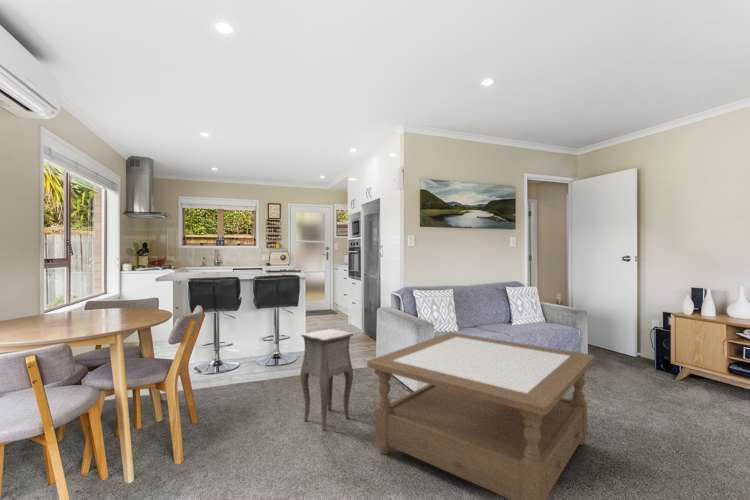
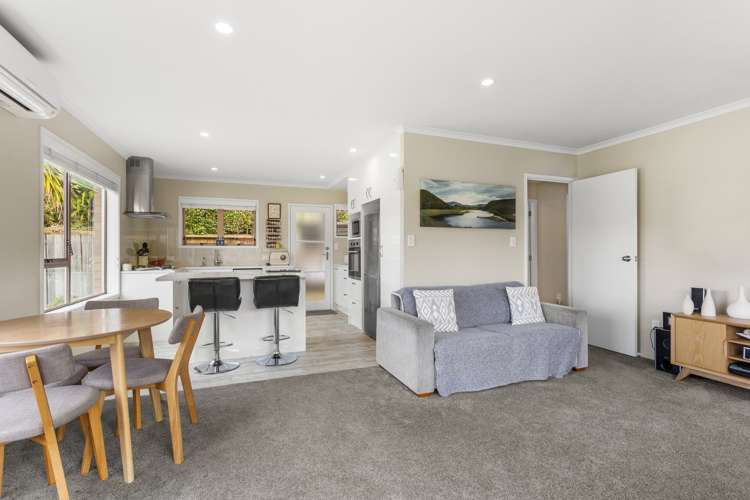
- coffee table (483, 402)
- side table (327, 376)
